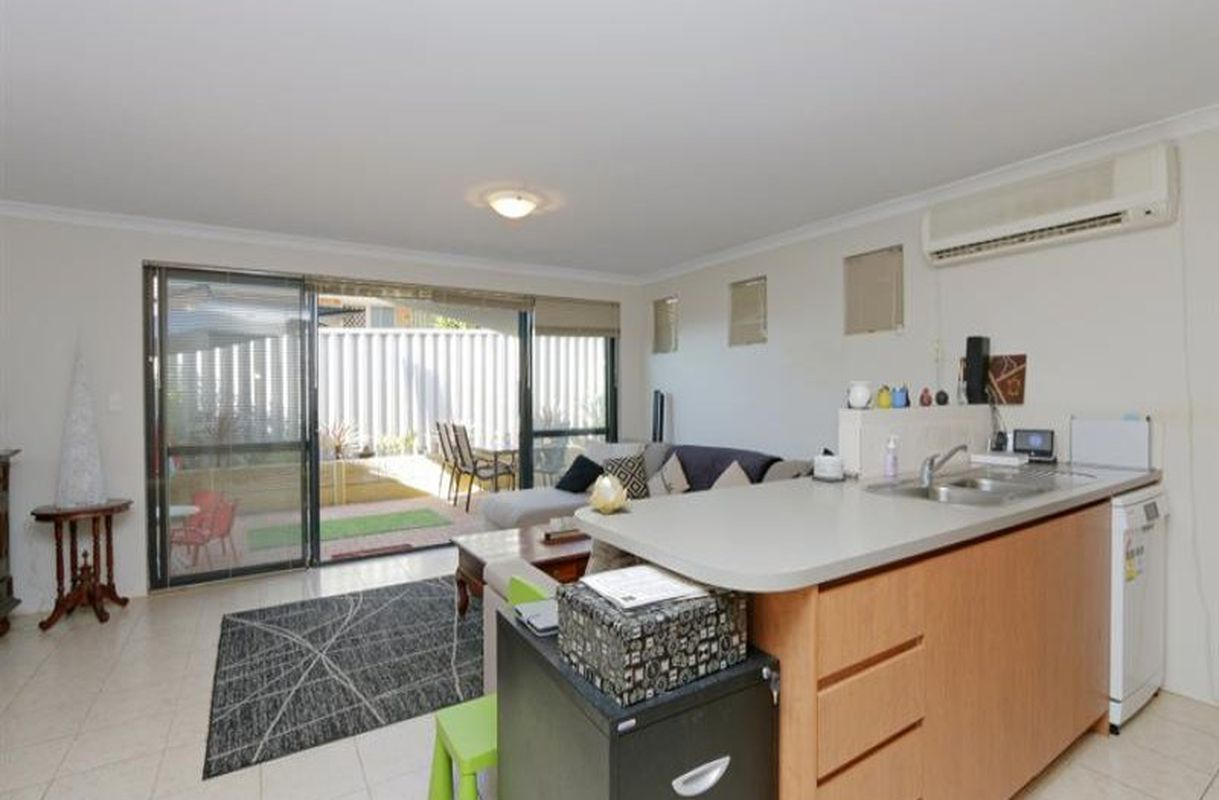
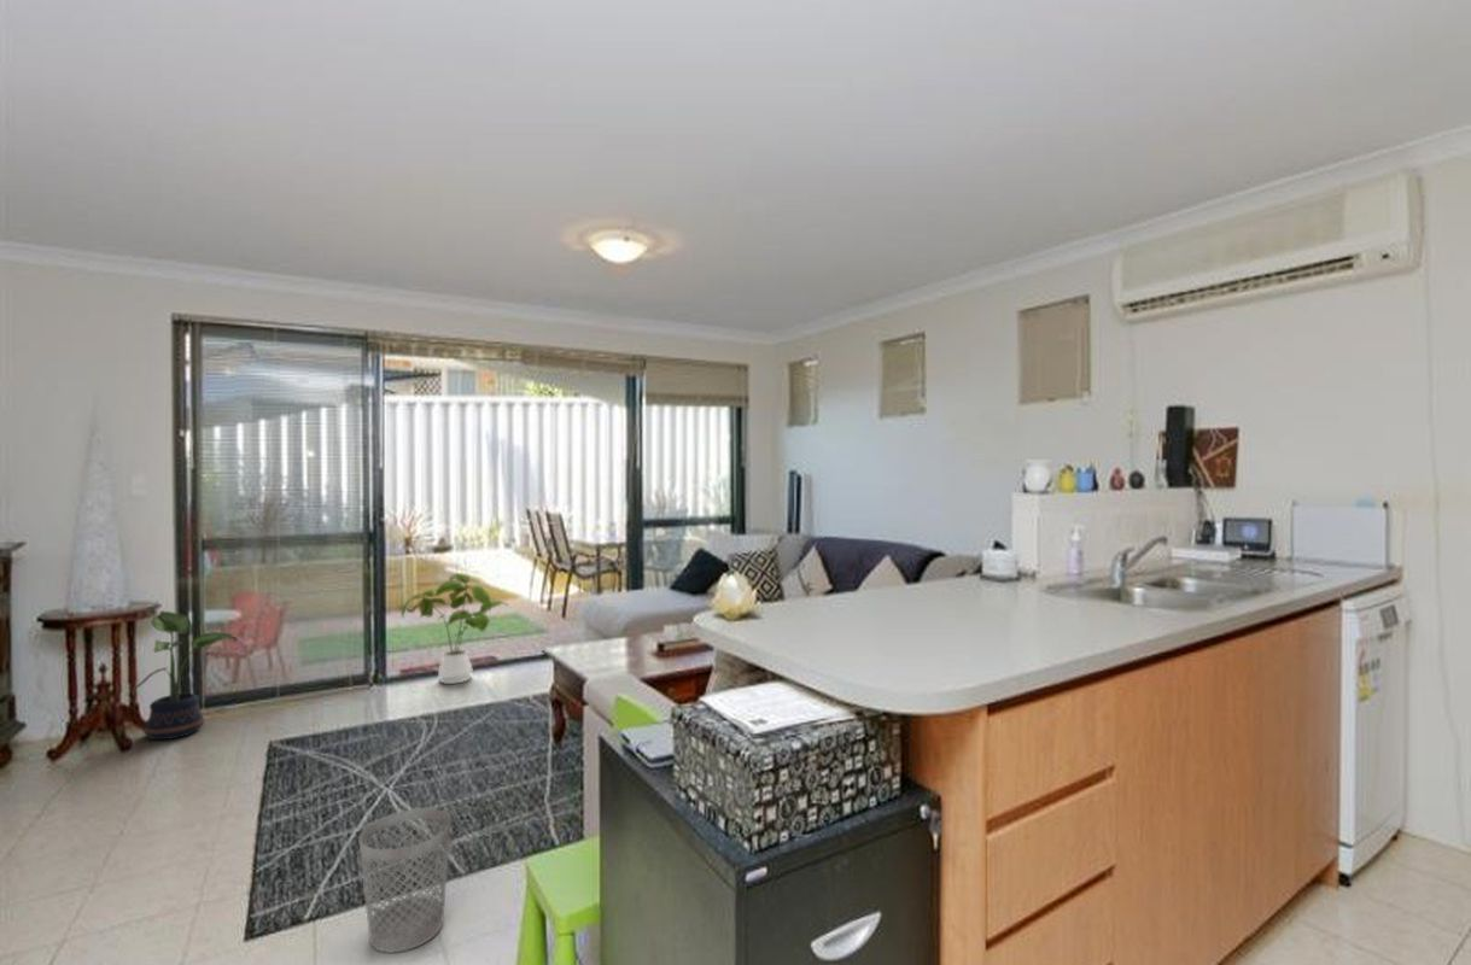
+ wastebasket (407, 878)
+ potted plant (181, 671)
+ house plant (463, 627)
